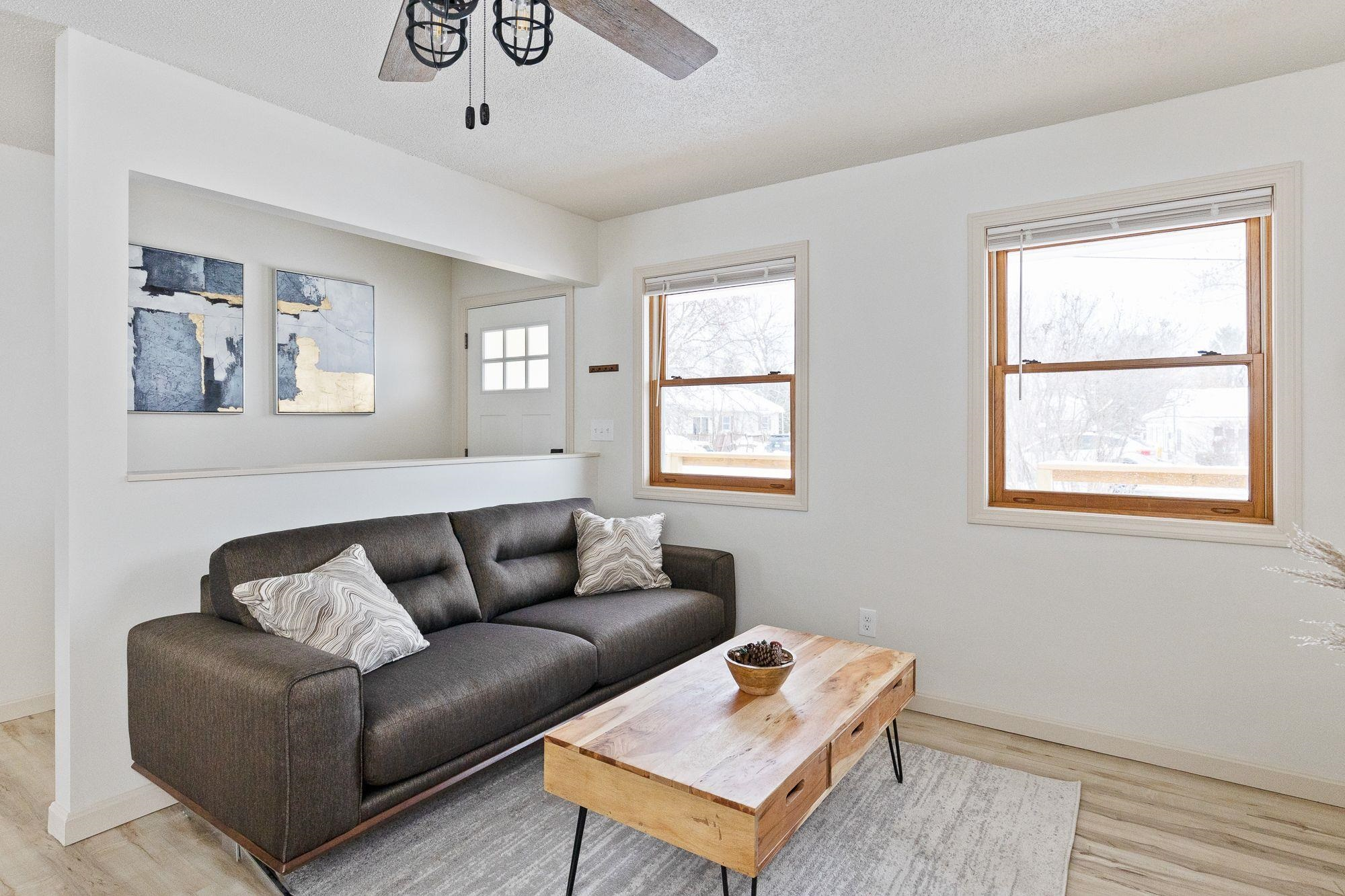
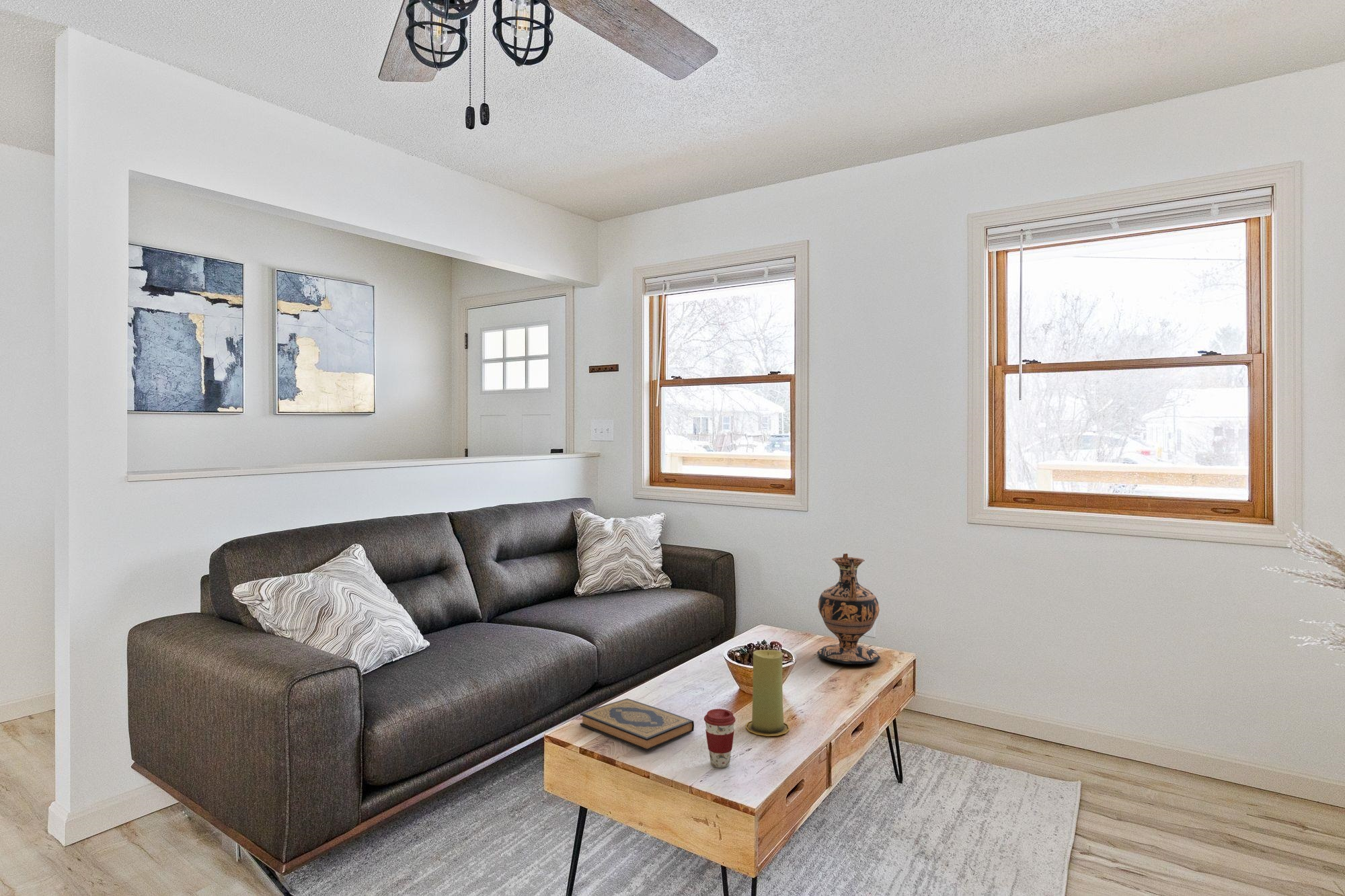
+ hardback book (636, 722)
+ vase (848, 606)
+ coffee cup (720, 738)
+ candle (767, 690)
